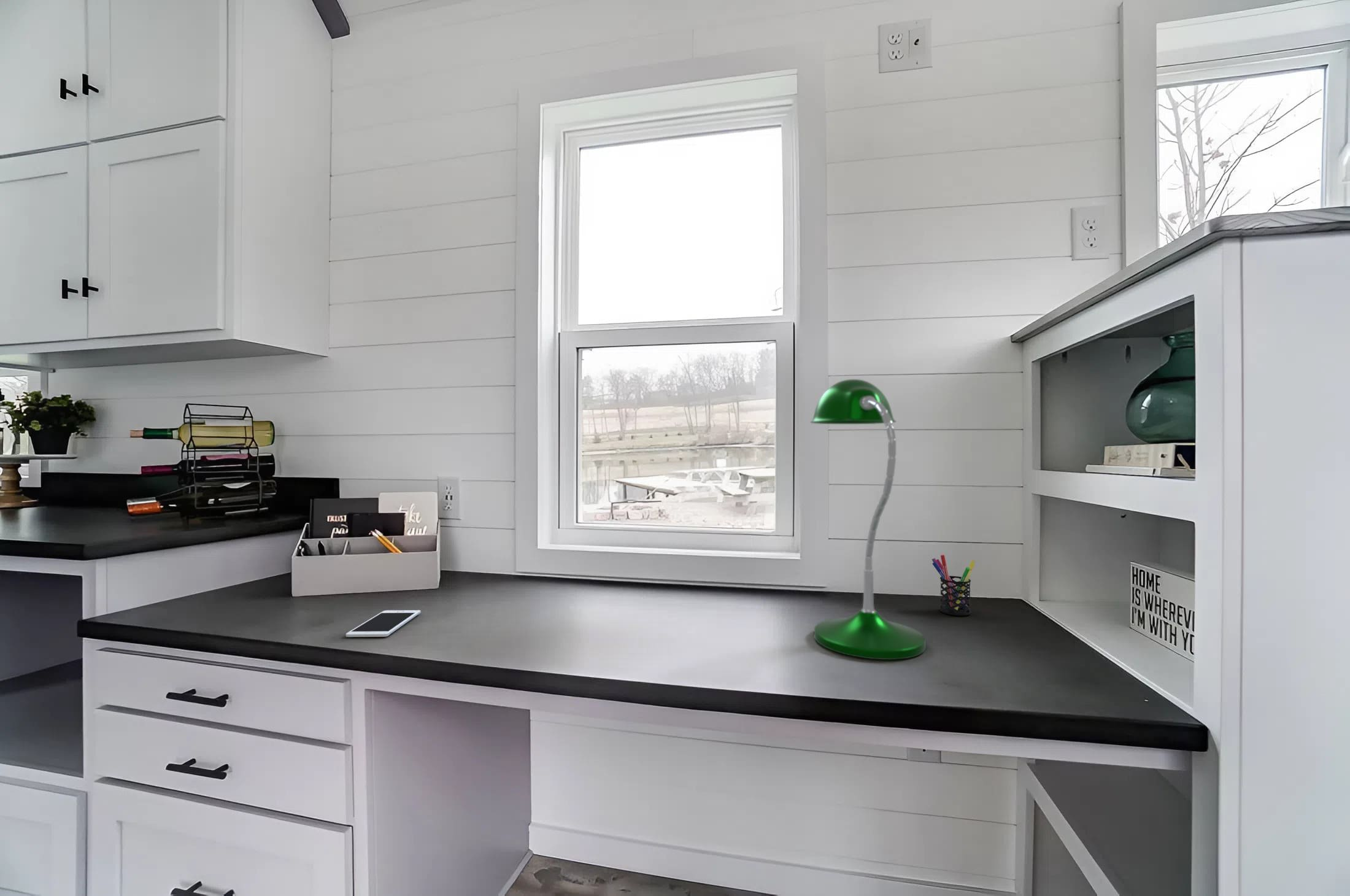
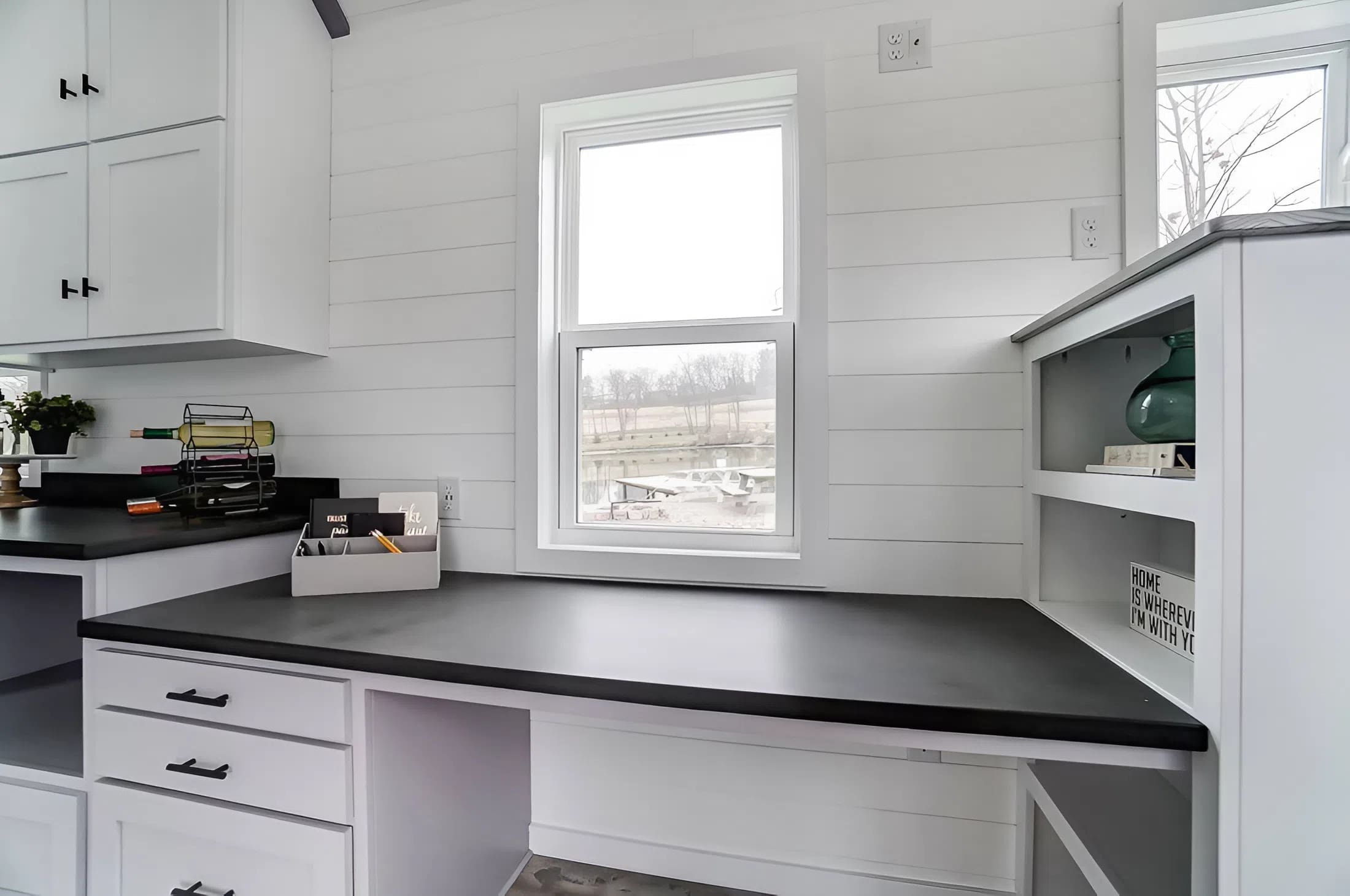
- desk lamp (874, 511)
- pen holder (955, 584)
- cell phone (385, 622)
